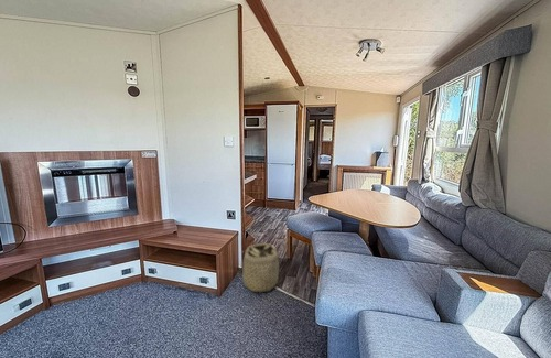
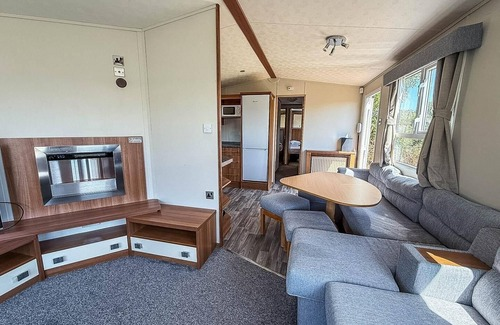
- basket (259, 263)
